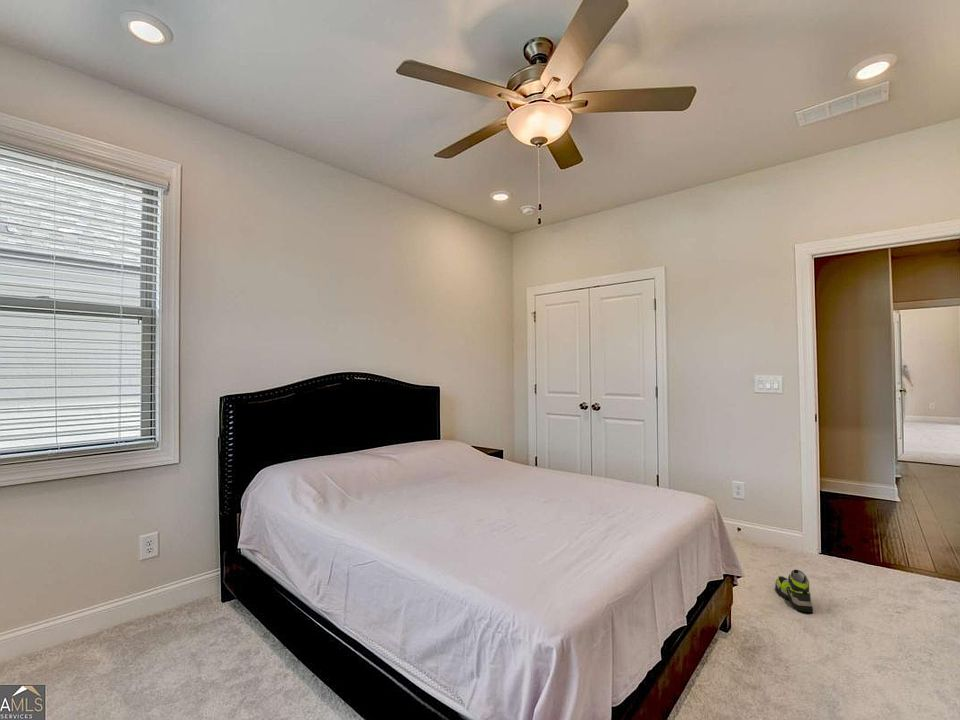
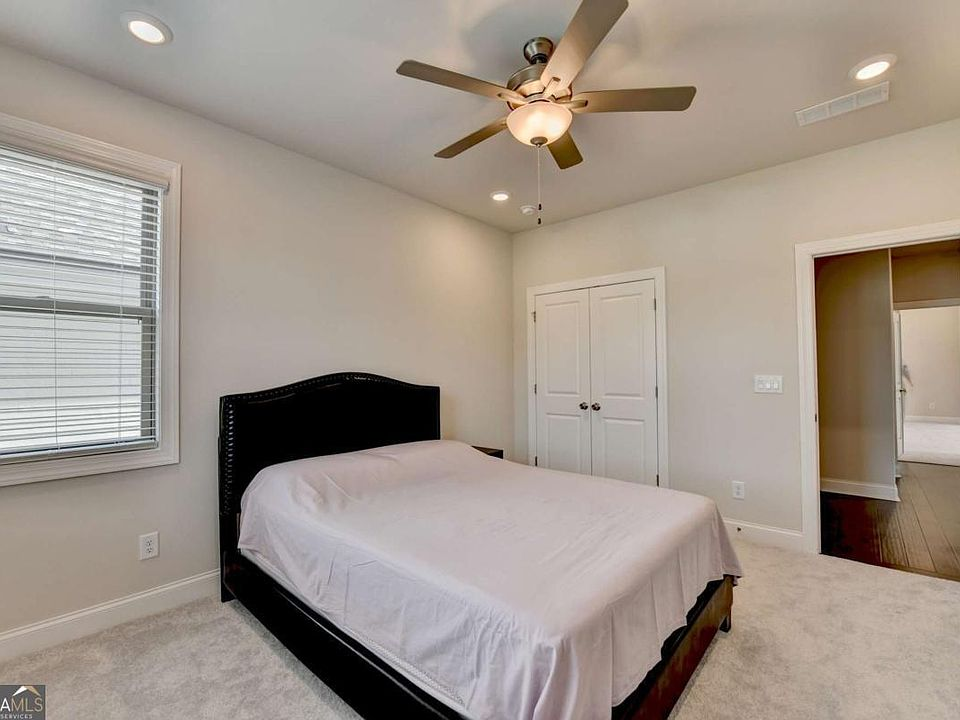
- shoe (793, 583)
